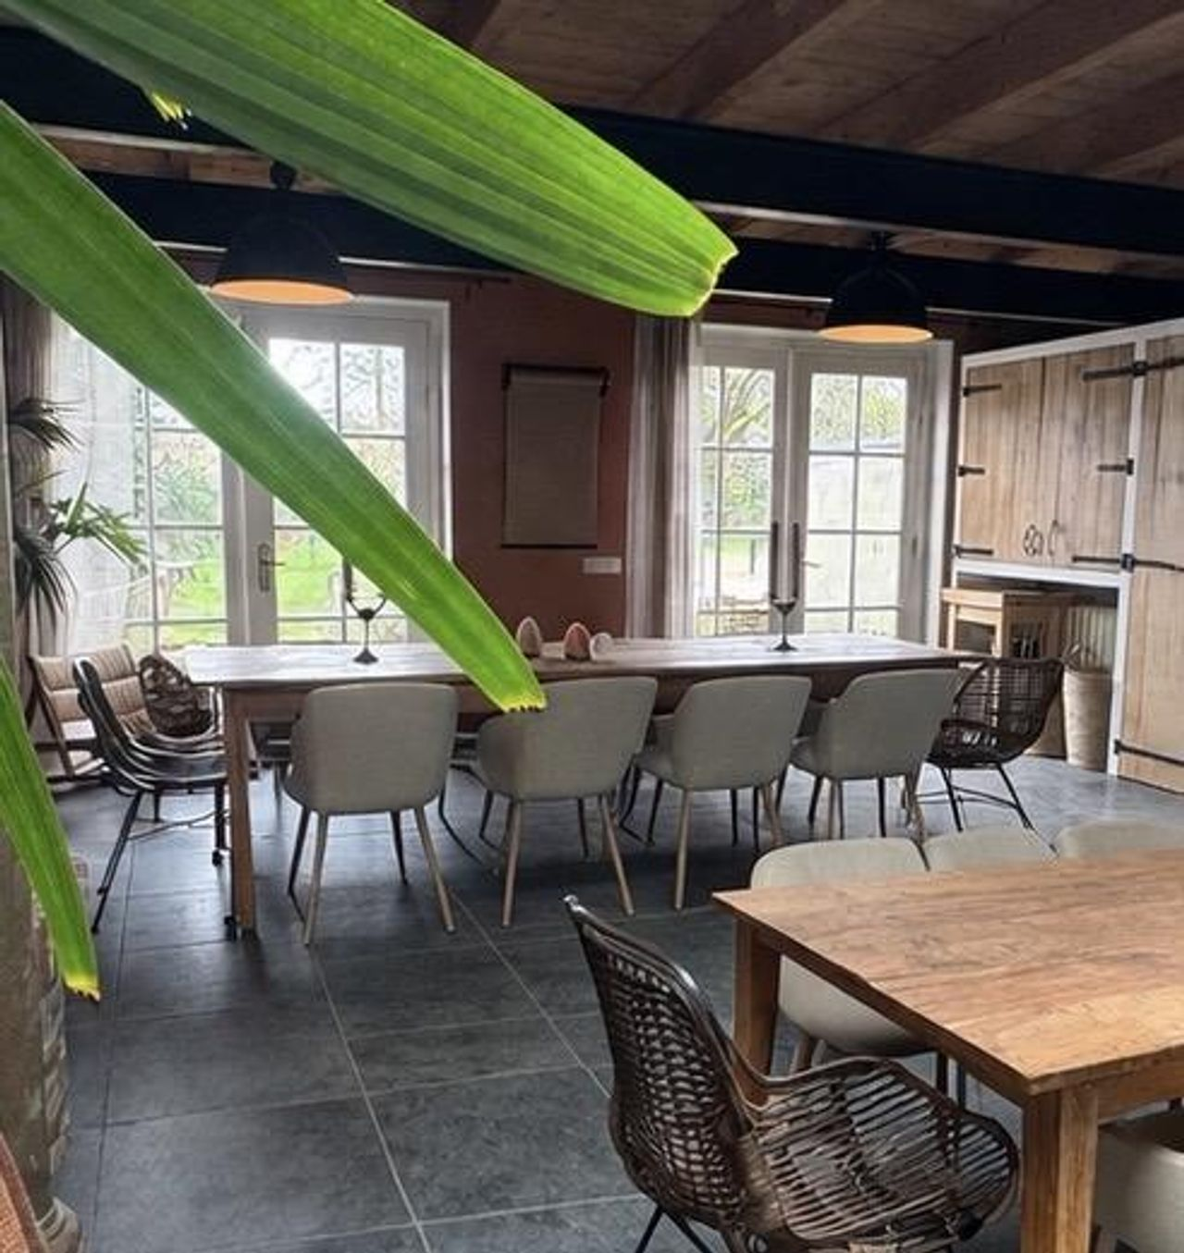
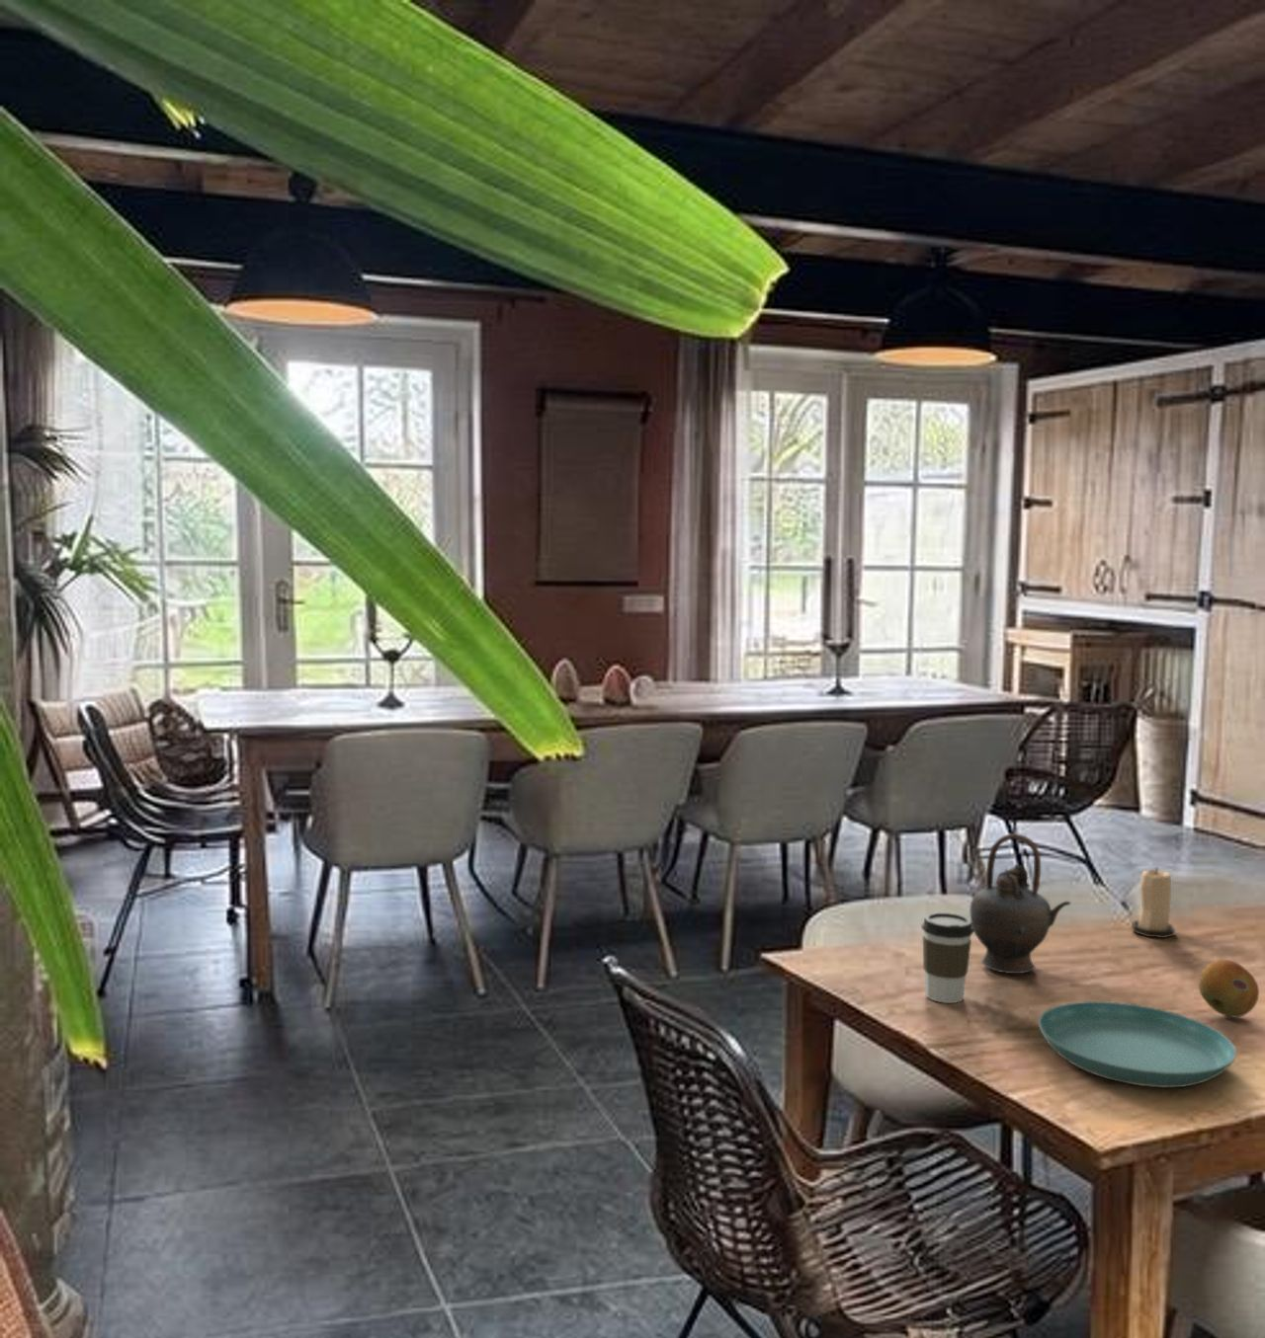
+ coffee cup (946, 957)
+ teapot (1020, 903)
+ saucer (1133, 1044)
+ candle (1154, 898)
+ fruit (1227, 987)
